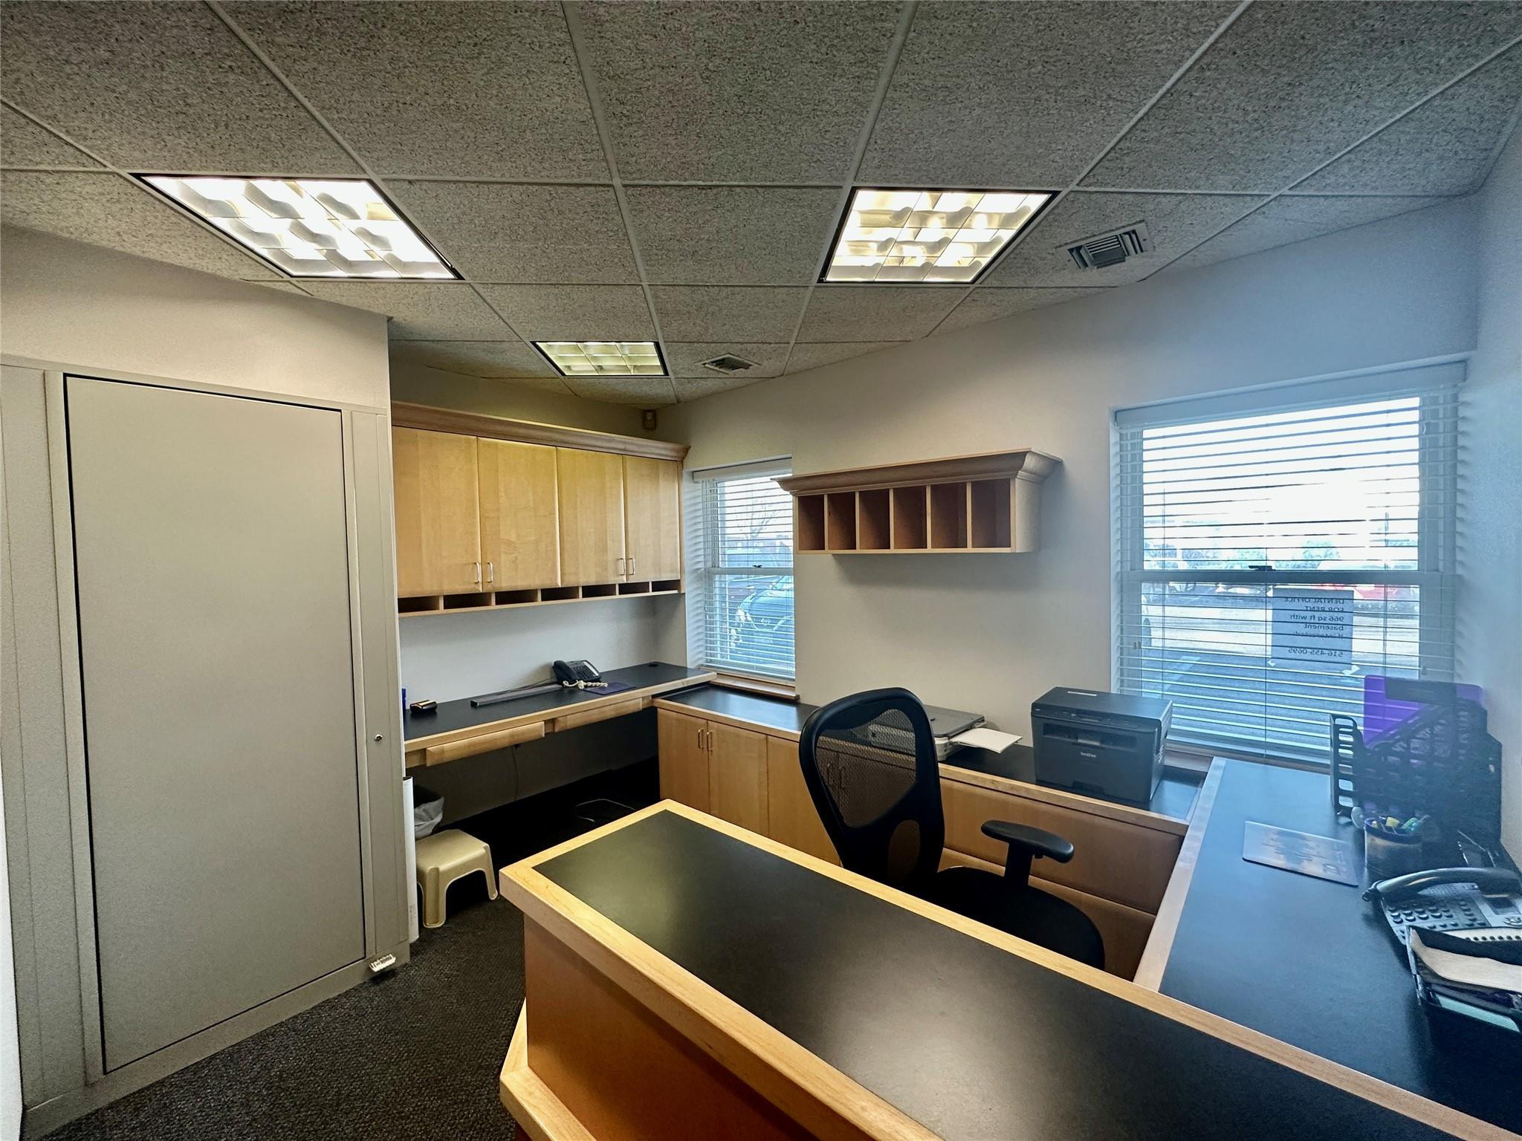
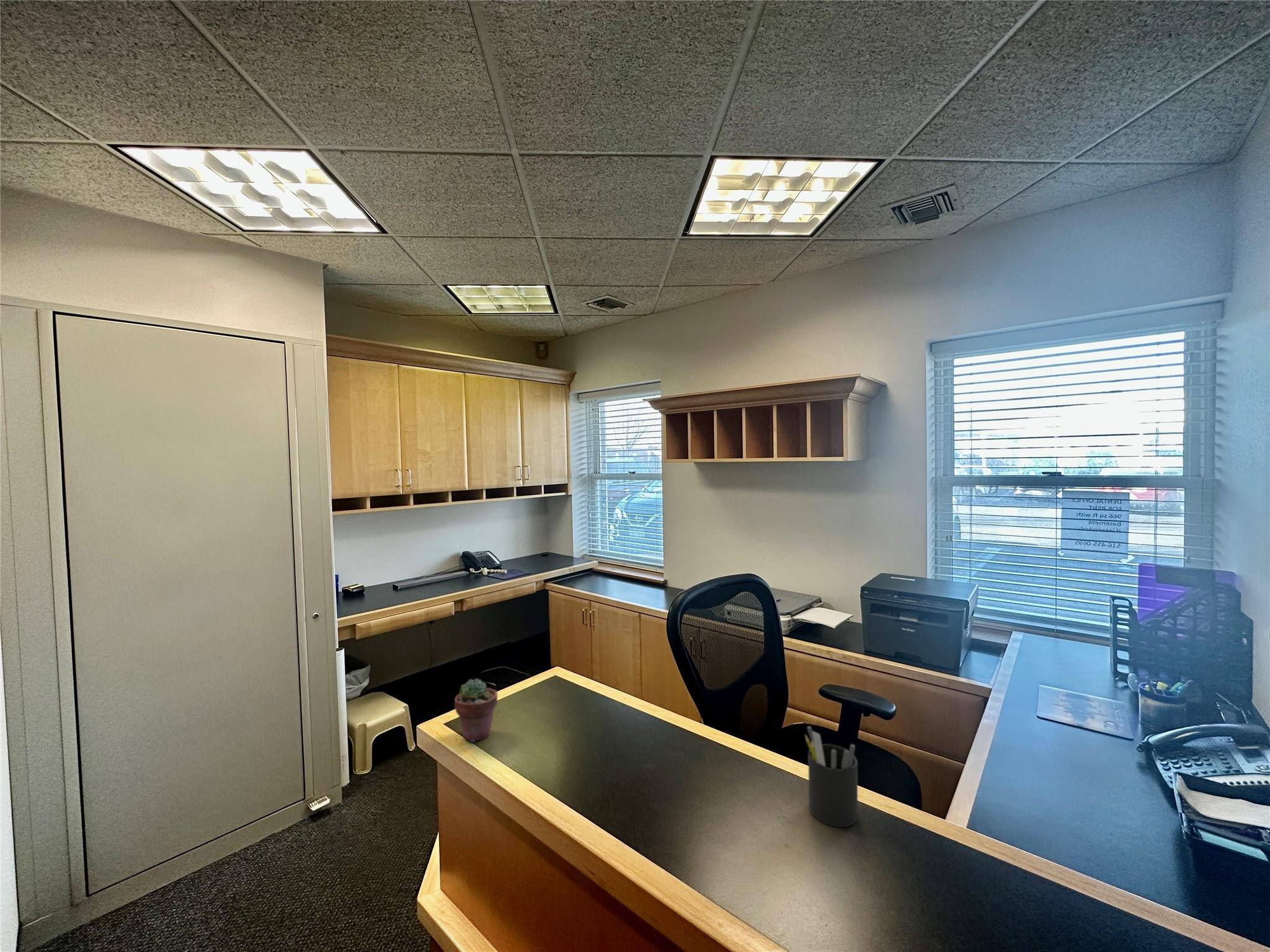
+ potted succulent (476, 707)
+ pen holder (830, 767)
